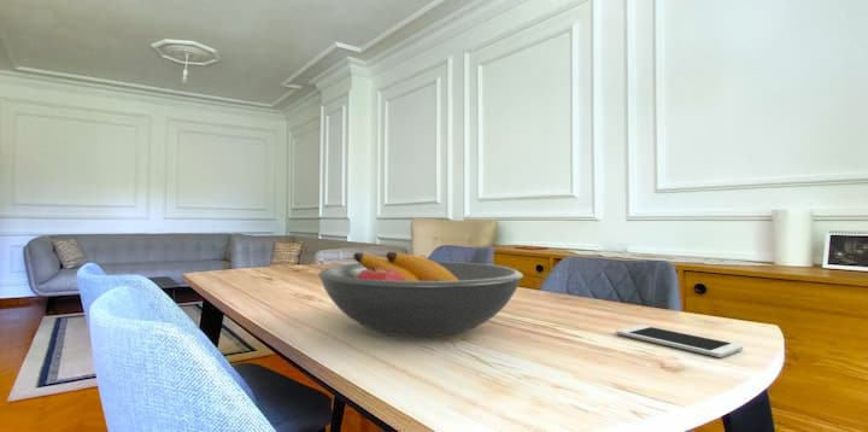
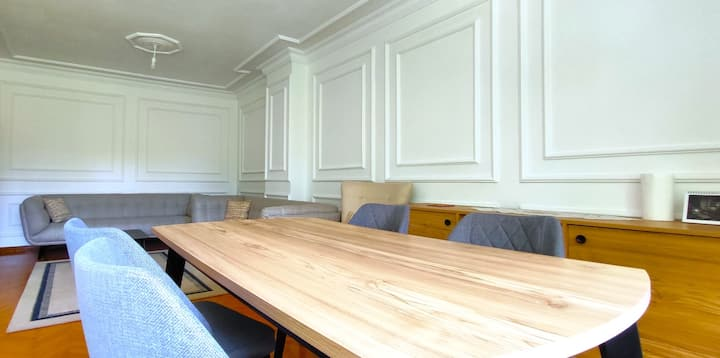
- cell phone (675, 339)
- fruit bowl (420, 291)
